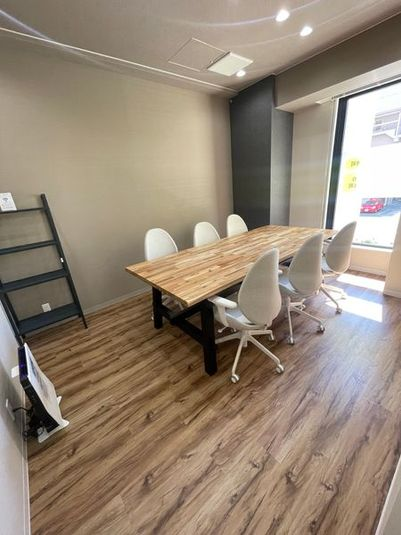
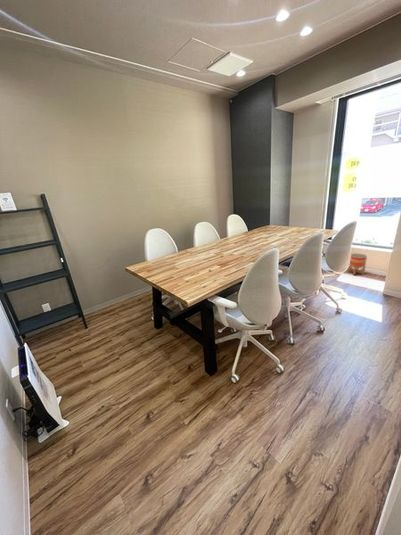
+ planter (357, 264)
